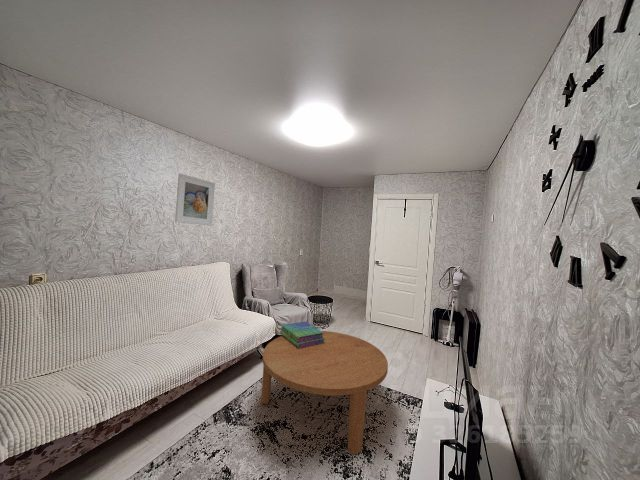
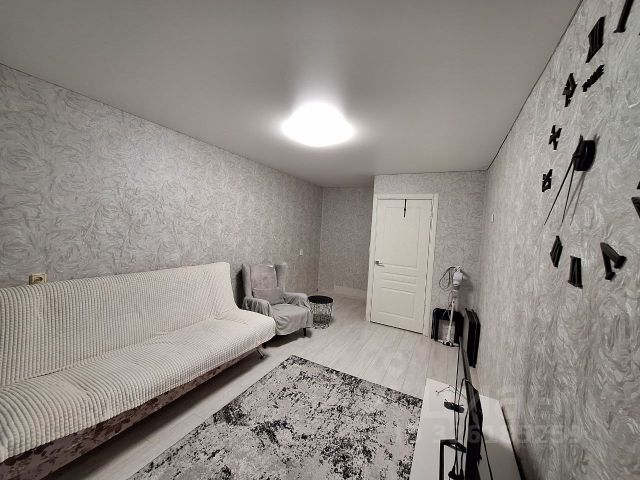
- stack of books (302, 333)
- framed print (196, 201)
- coffee table (323, 379)
